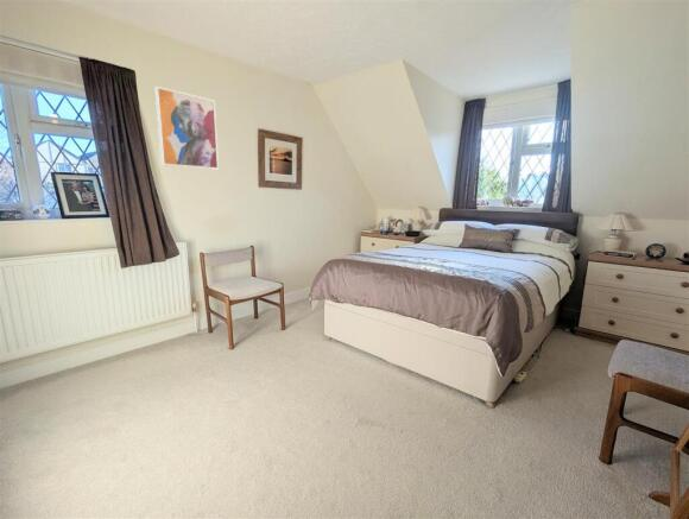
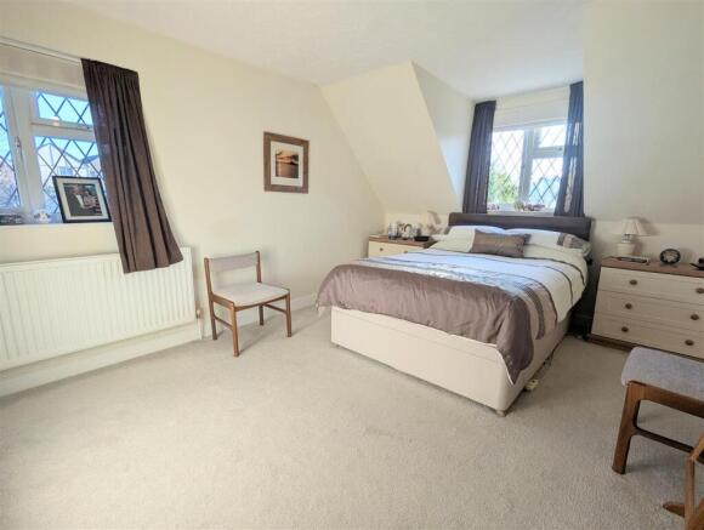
- wall art (189, 131)
